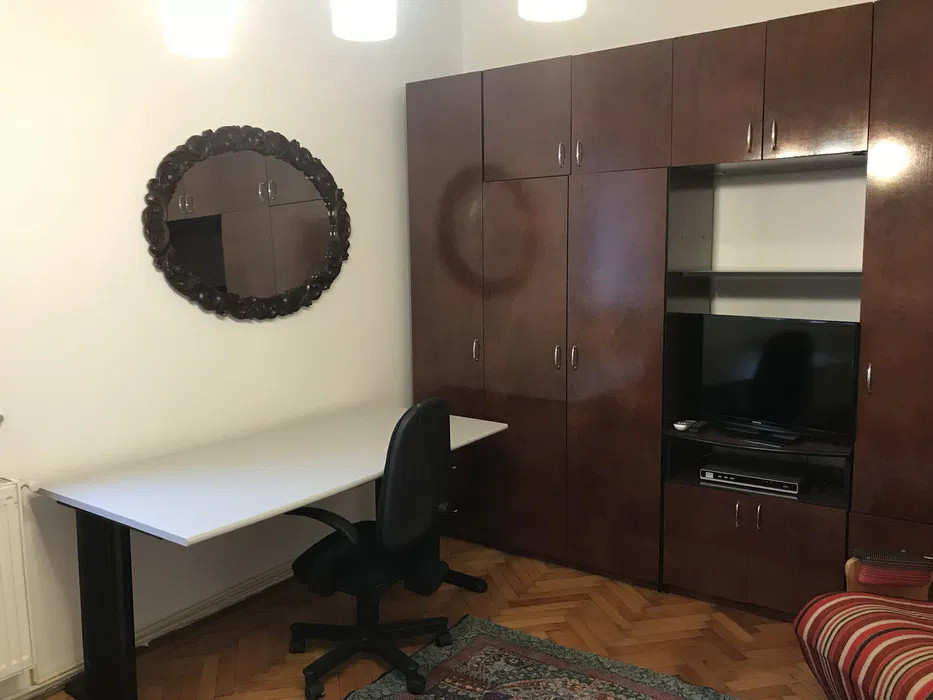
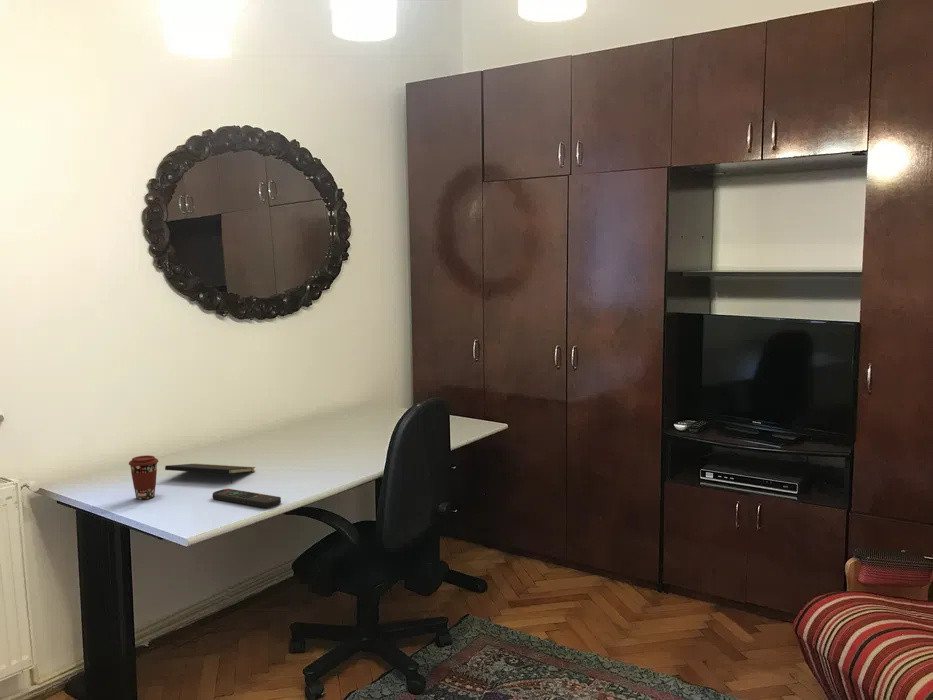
+ notepad (211, 468)
+ remote control (246, 497)
+ coffee cup (144, 477)
